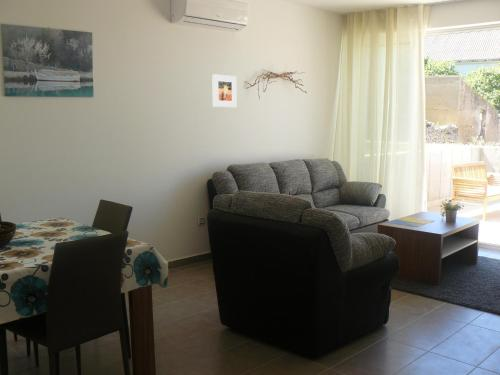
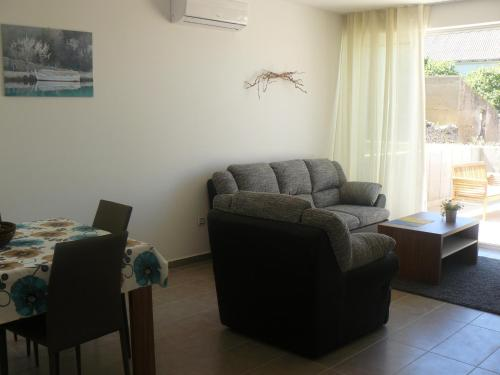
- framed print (224, 91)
